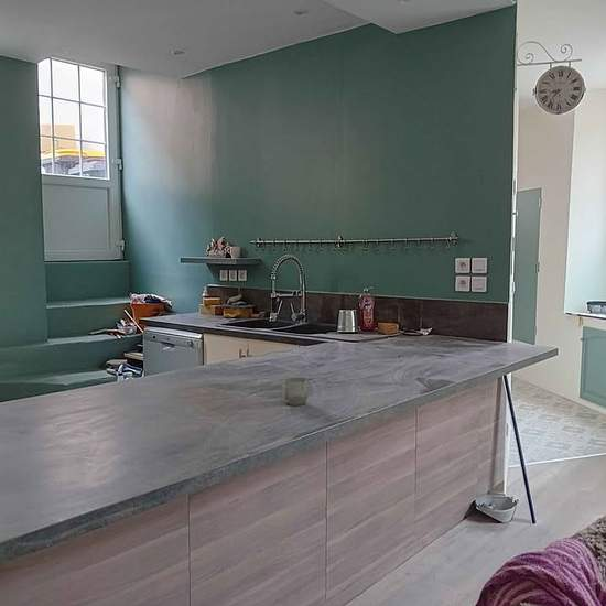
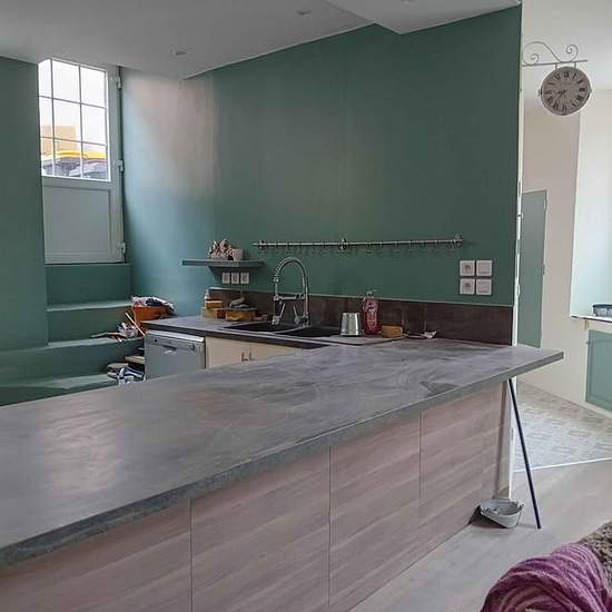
- cup (292, 391)
